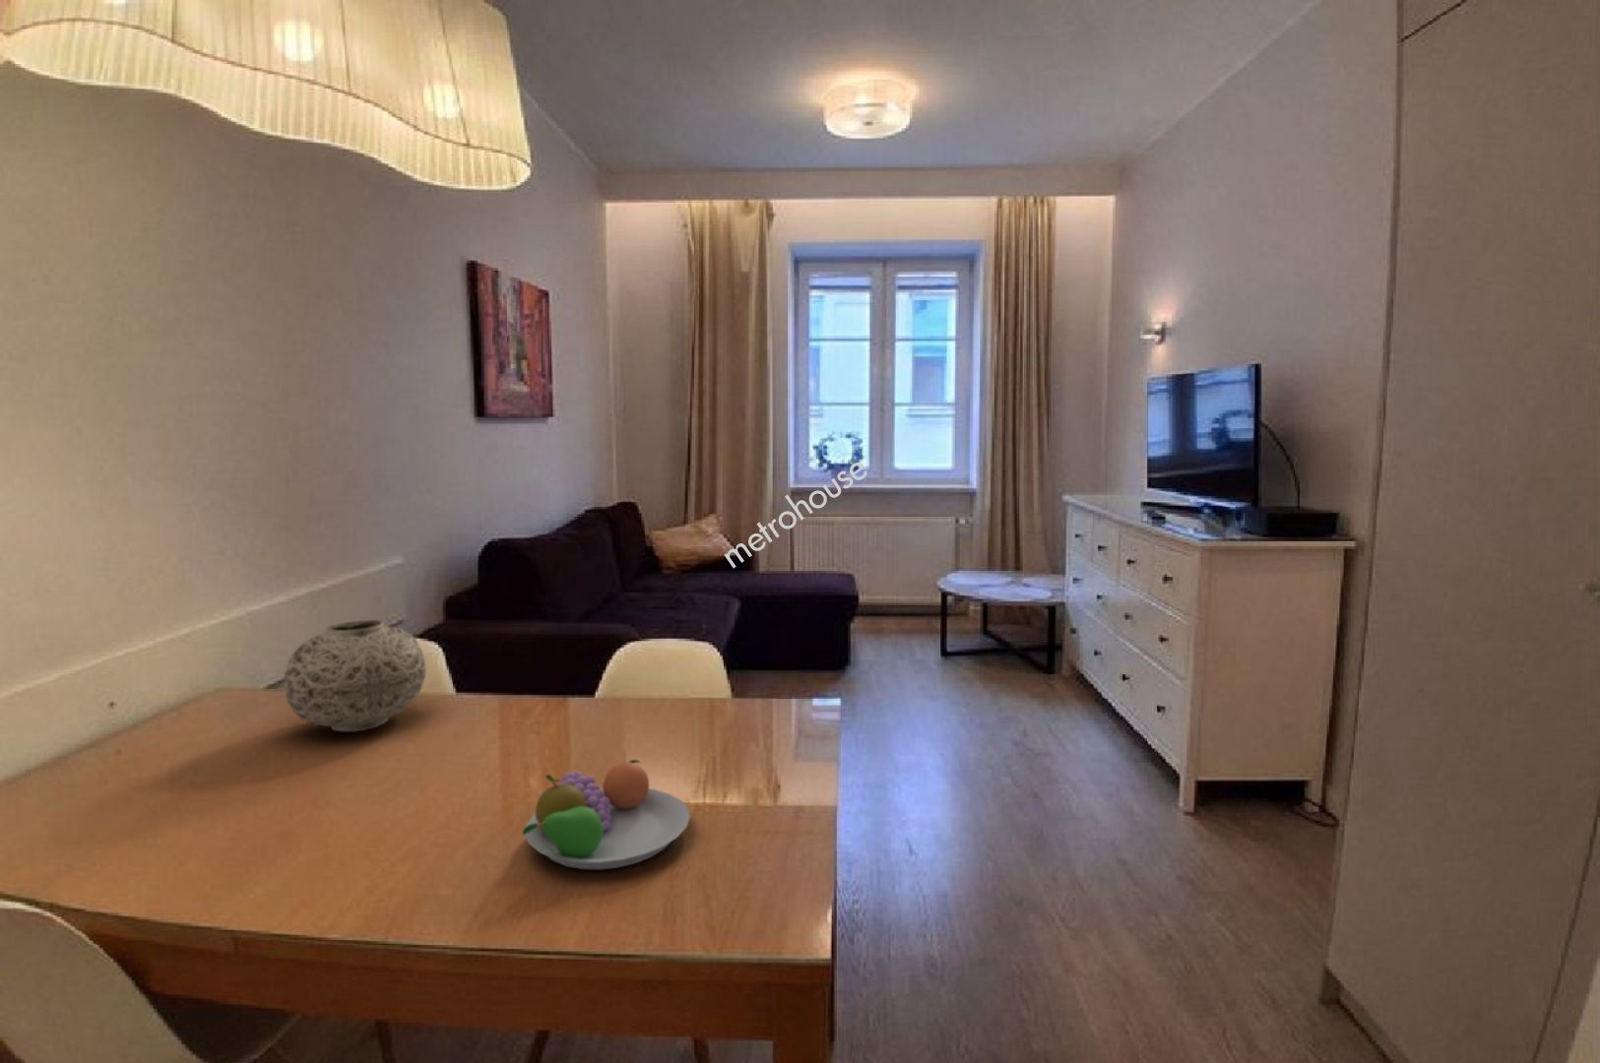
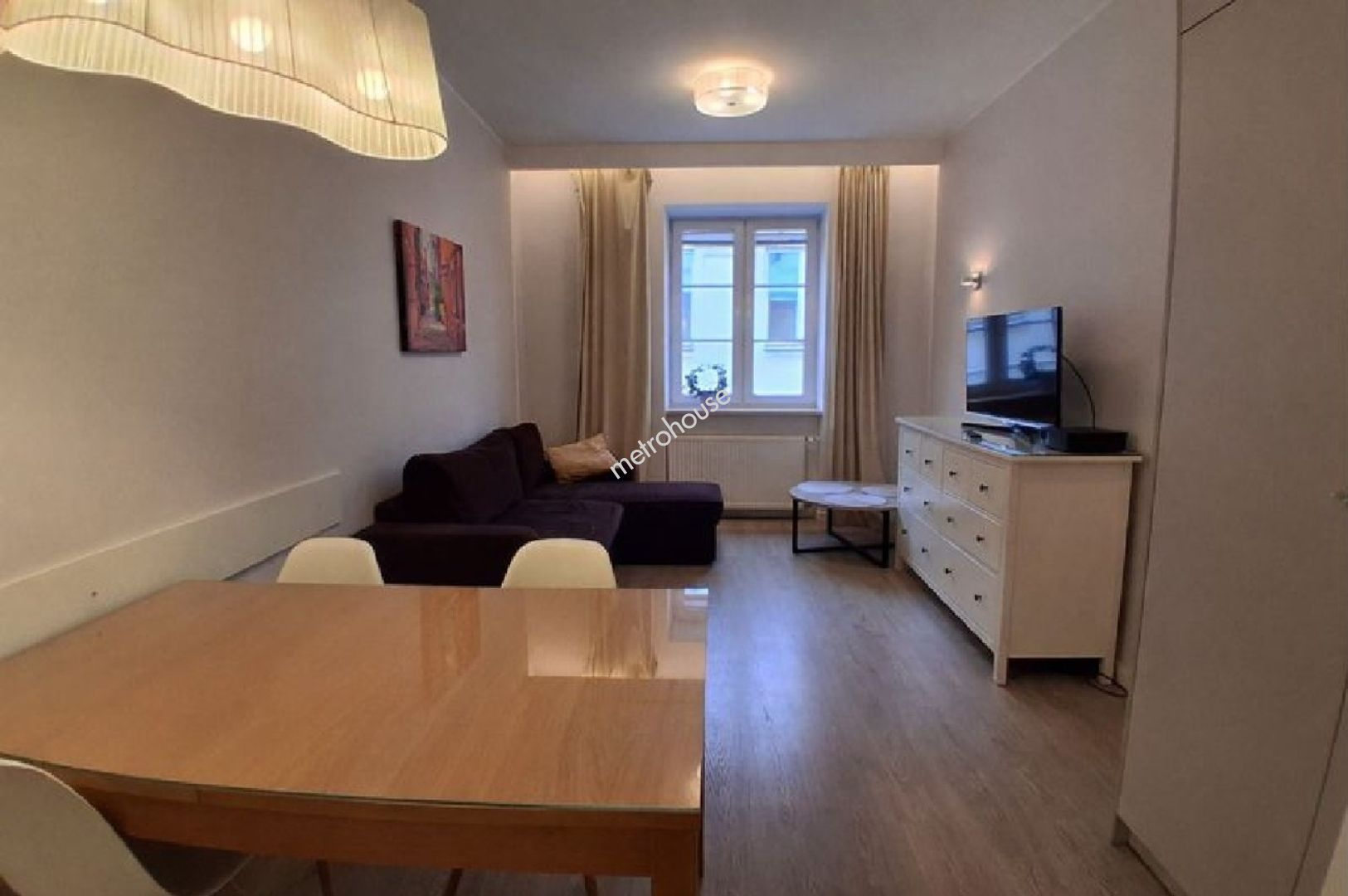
- fruit bowl (602, 807)
- vase (357, 674)
